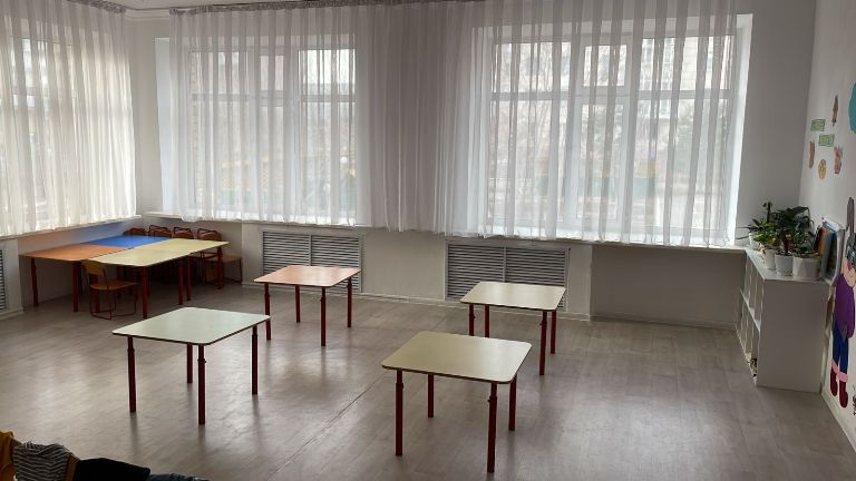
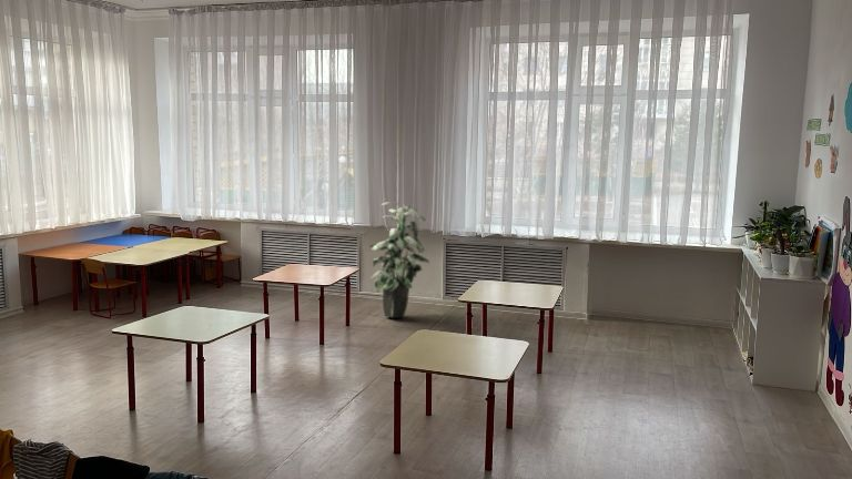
+ indoor plant (396, 259)
